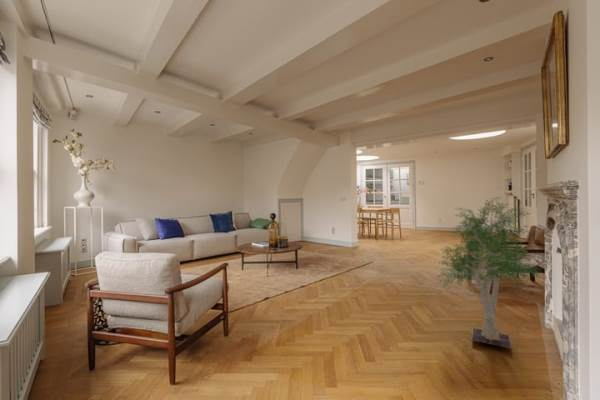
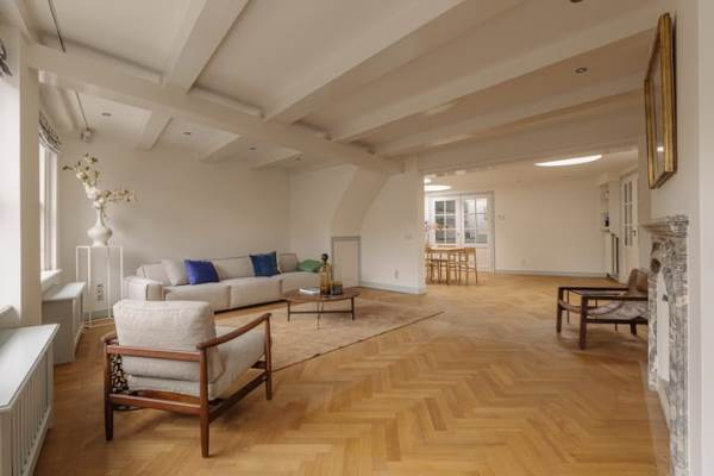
- potted tree (487, 271)
